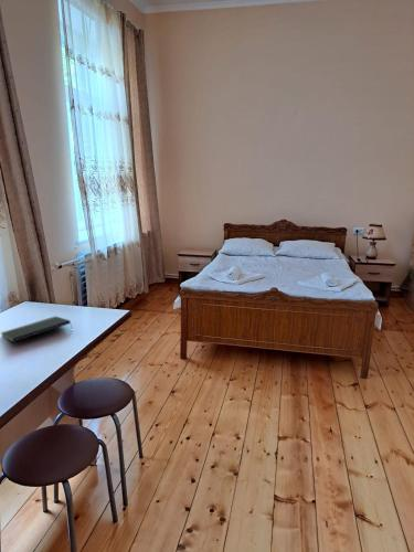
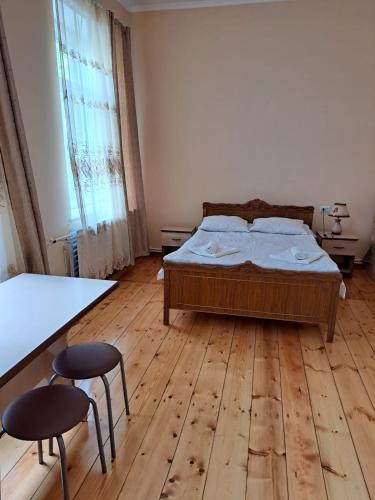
- notepad (35, 328)
